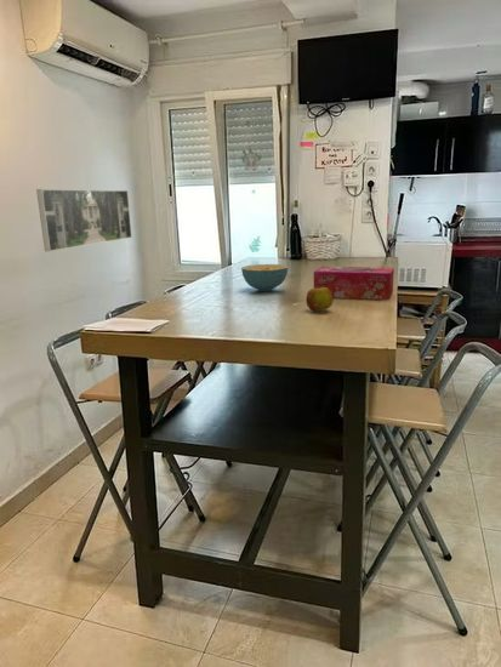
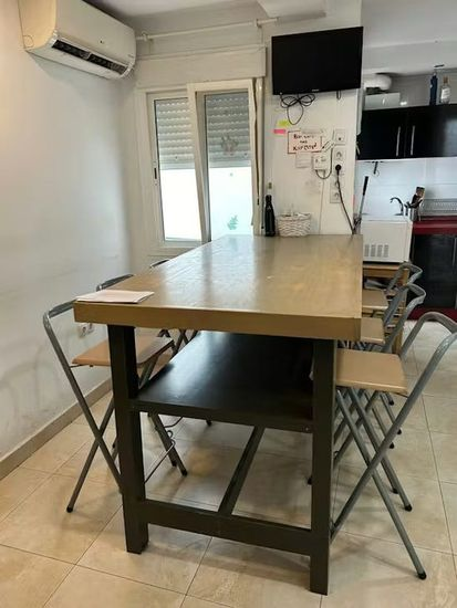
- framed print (91, 217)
- fruit (319, 298)
- tissue box (353, 281)
- cereal bowl (264, 278)
